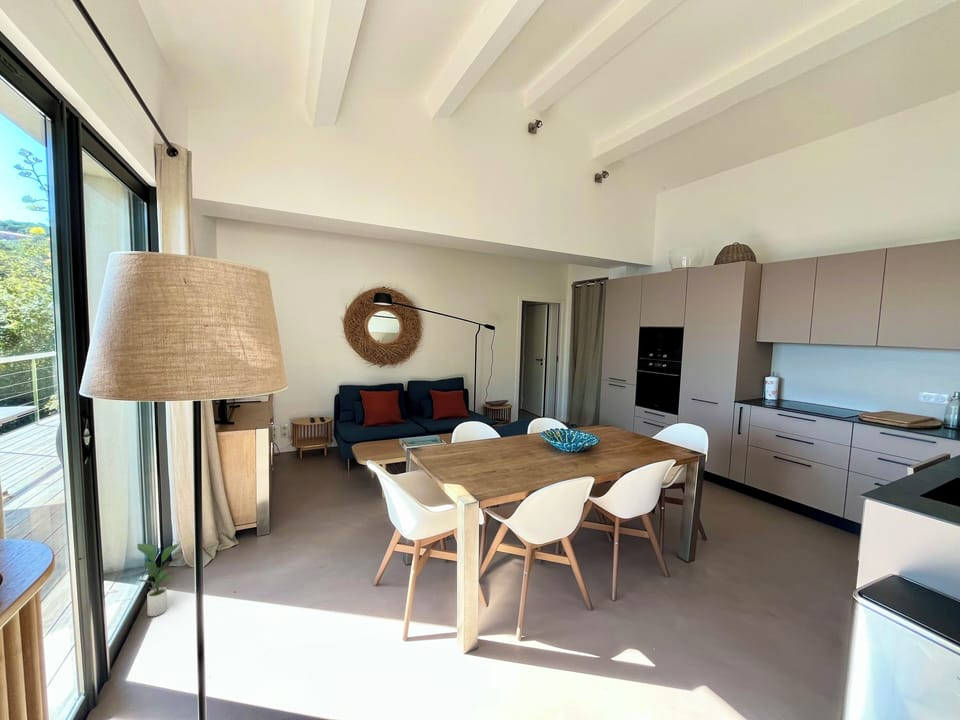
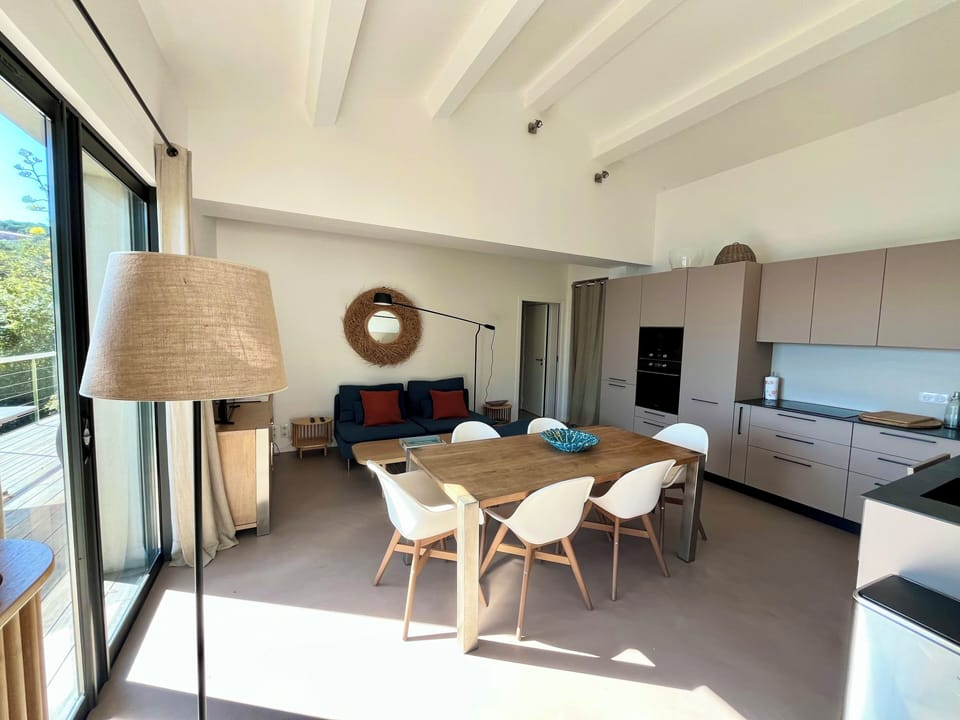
- potted plant (156, 578)
